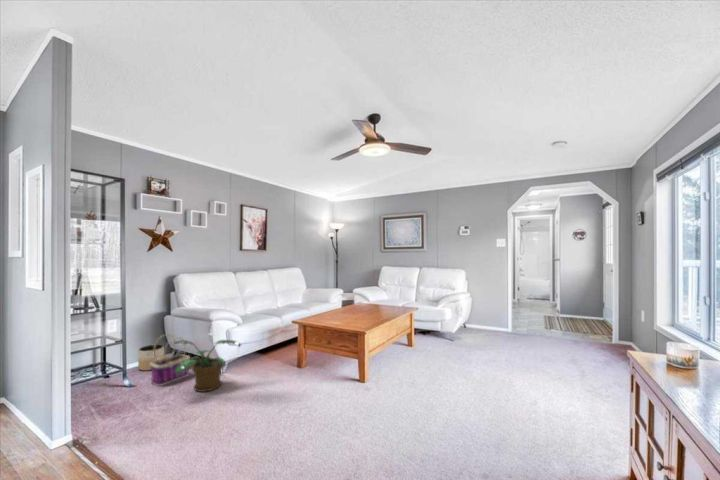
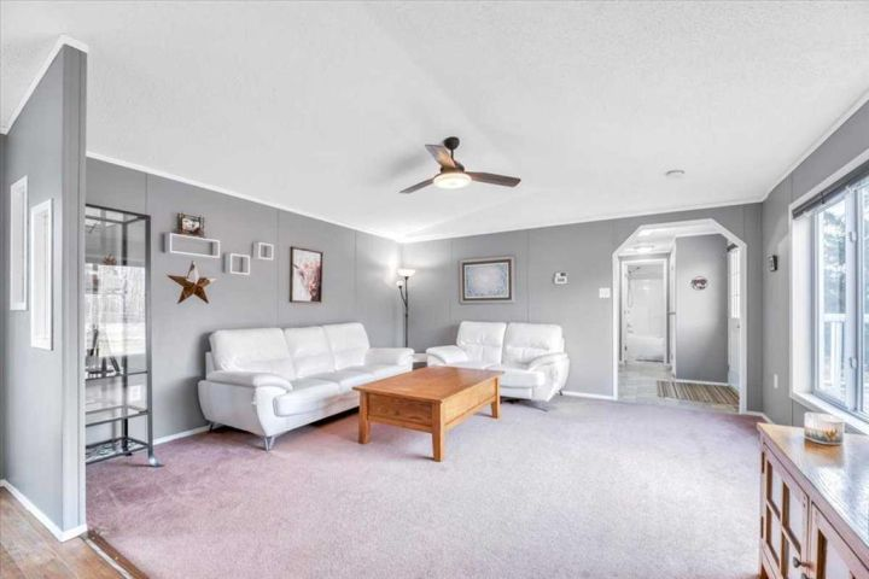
- basket (170, 357)
- potted plant (206, 363)
- planter (151, 357)
